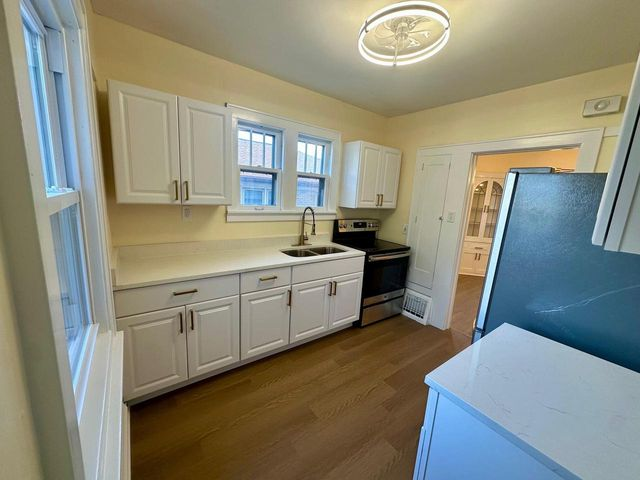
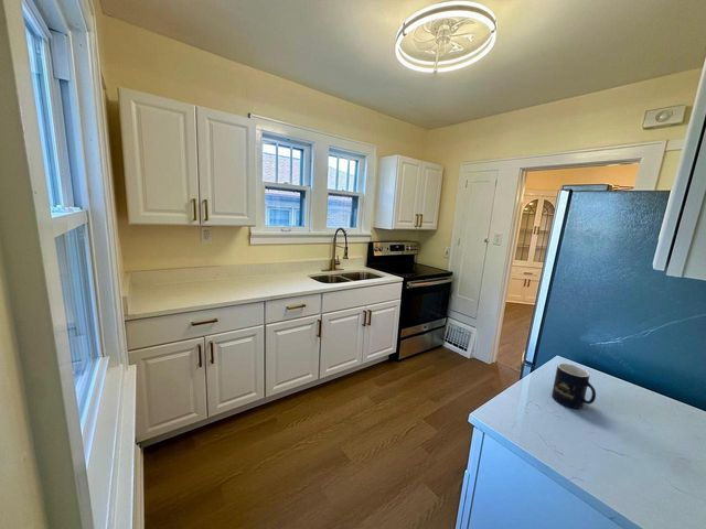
+ mug (575, 387)
